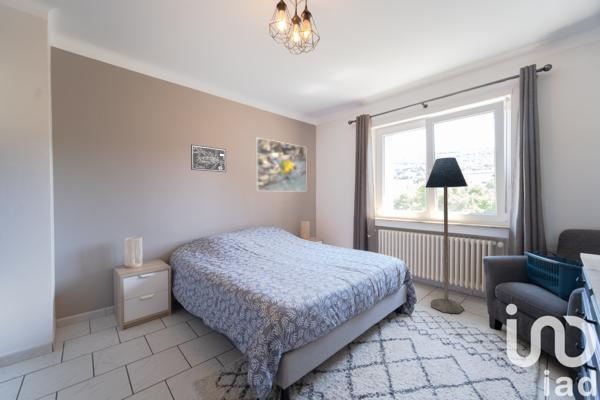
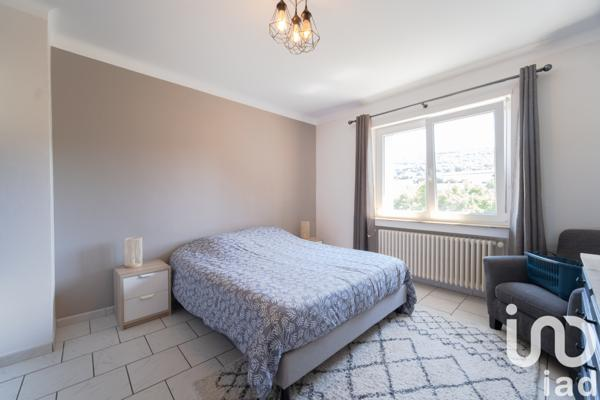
- wall art (209, 159)
- floor lamp (445, 232)
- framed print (283, 167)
